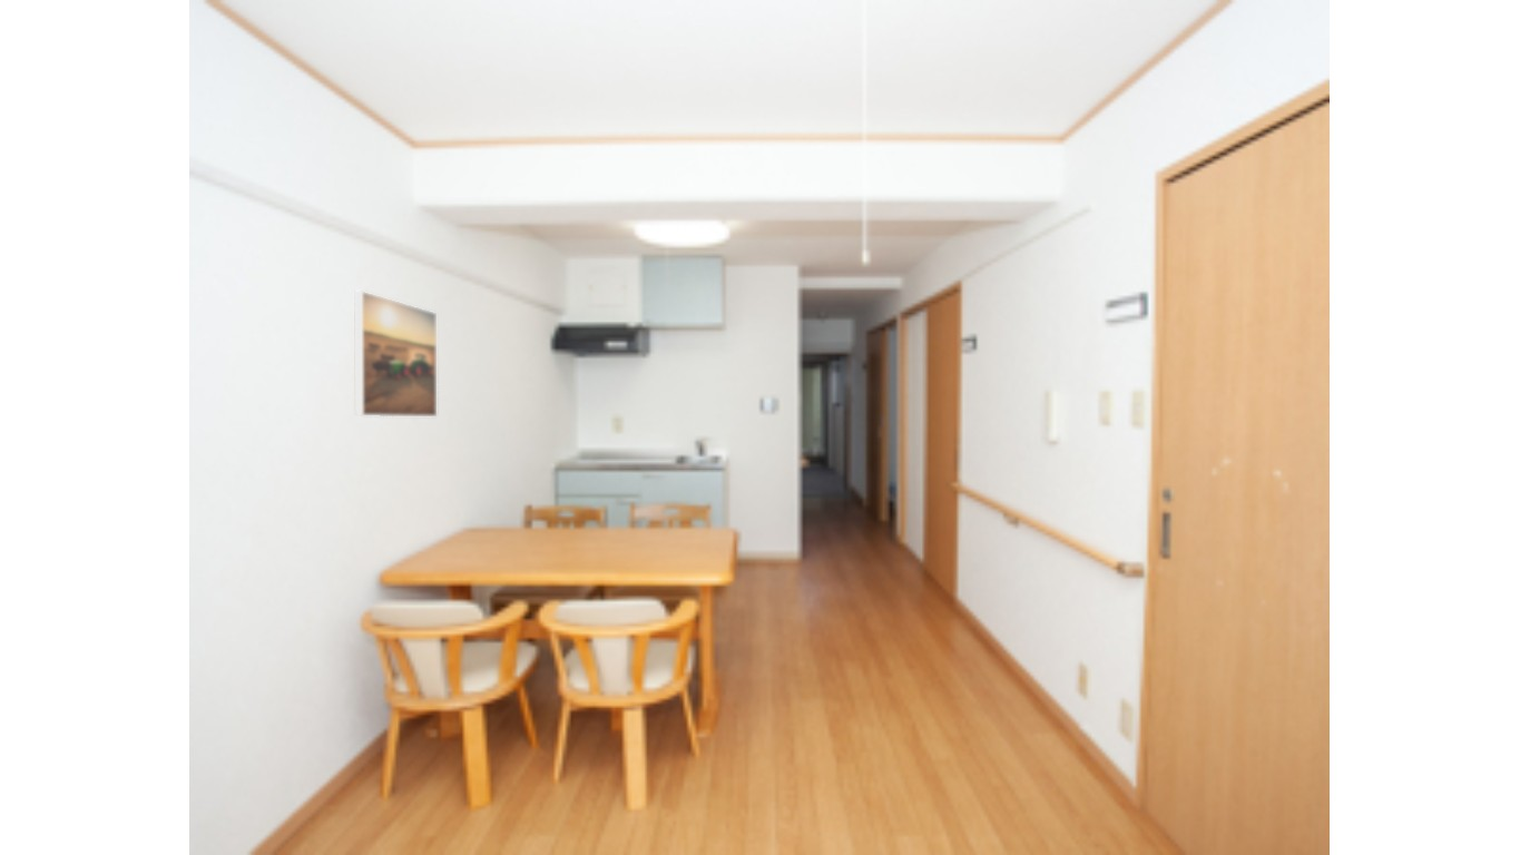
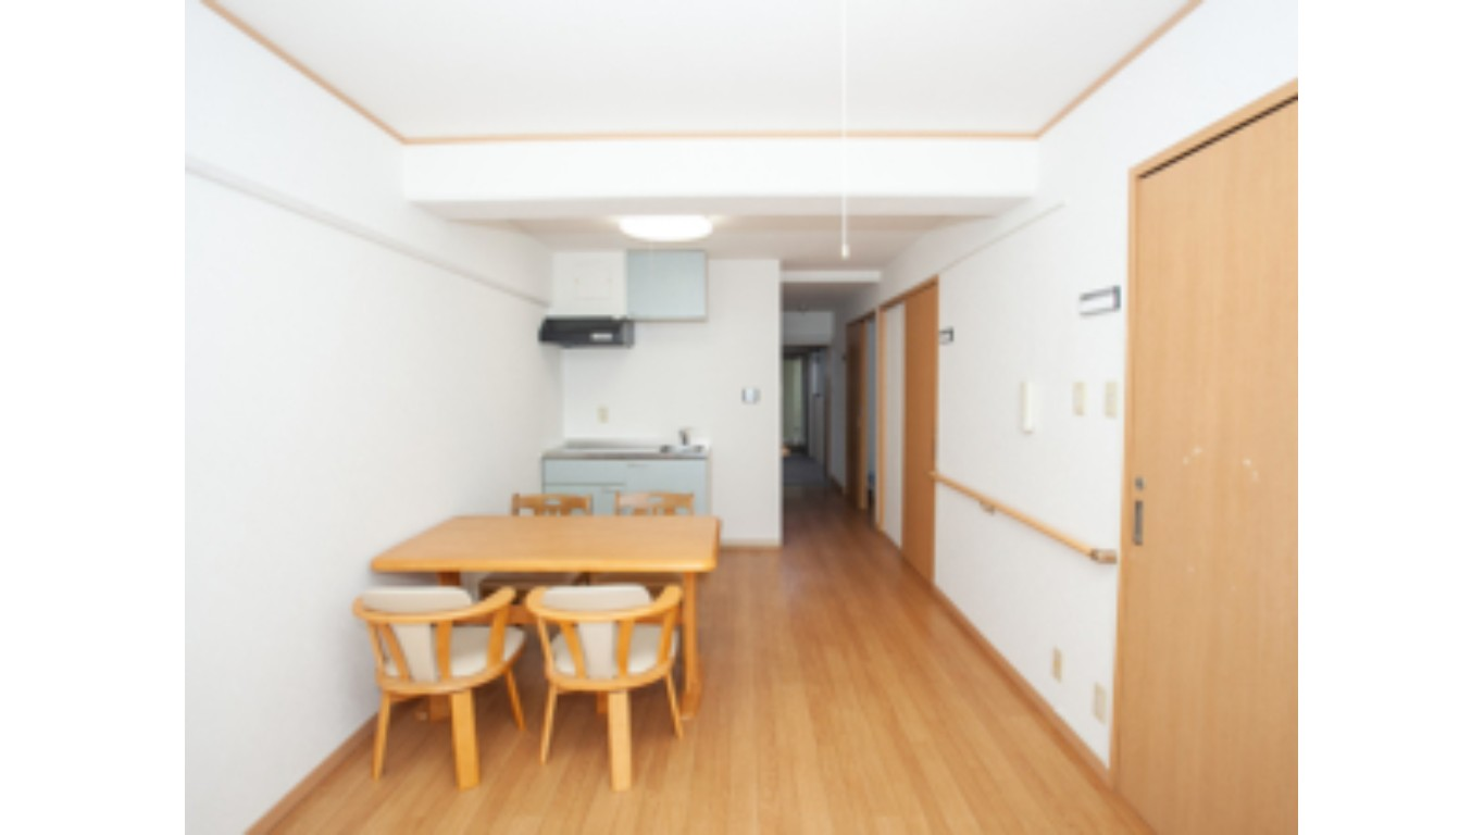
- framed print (399, 360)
